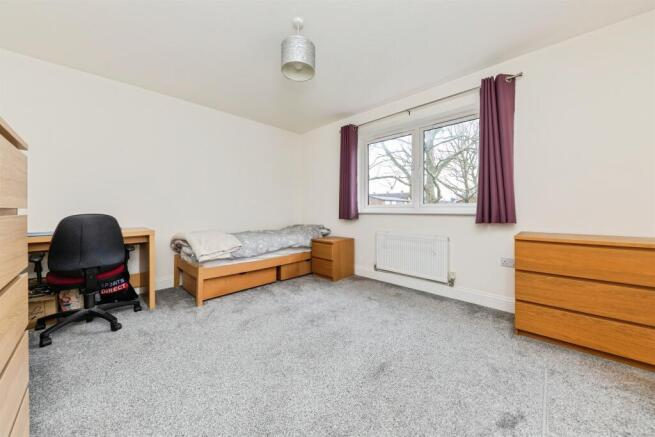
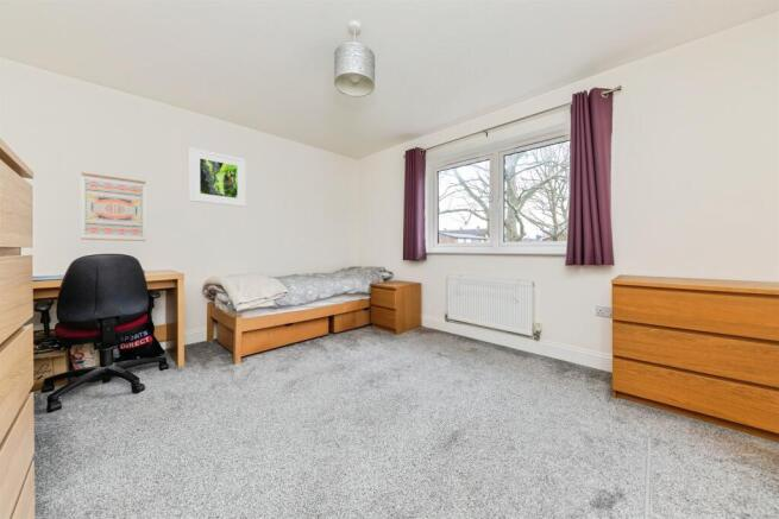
+ wall art (114, 208)
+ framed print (219, 178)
